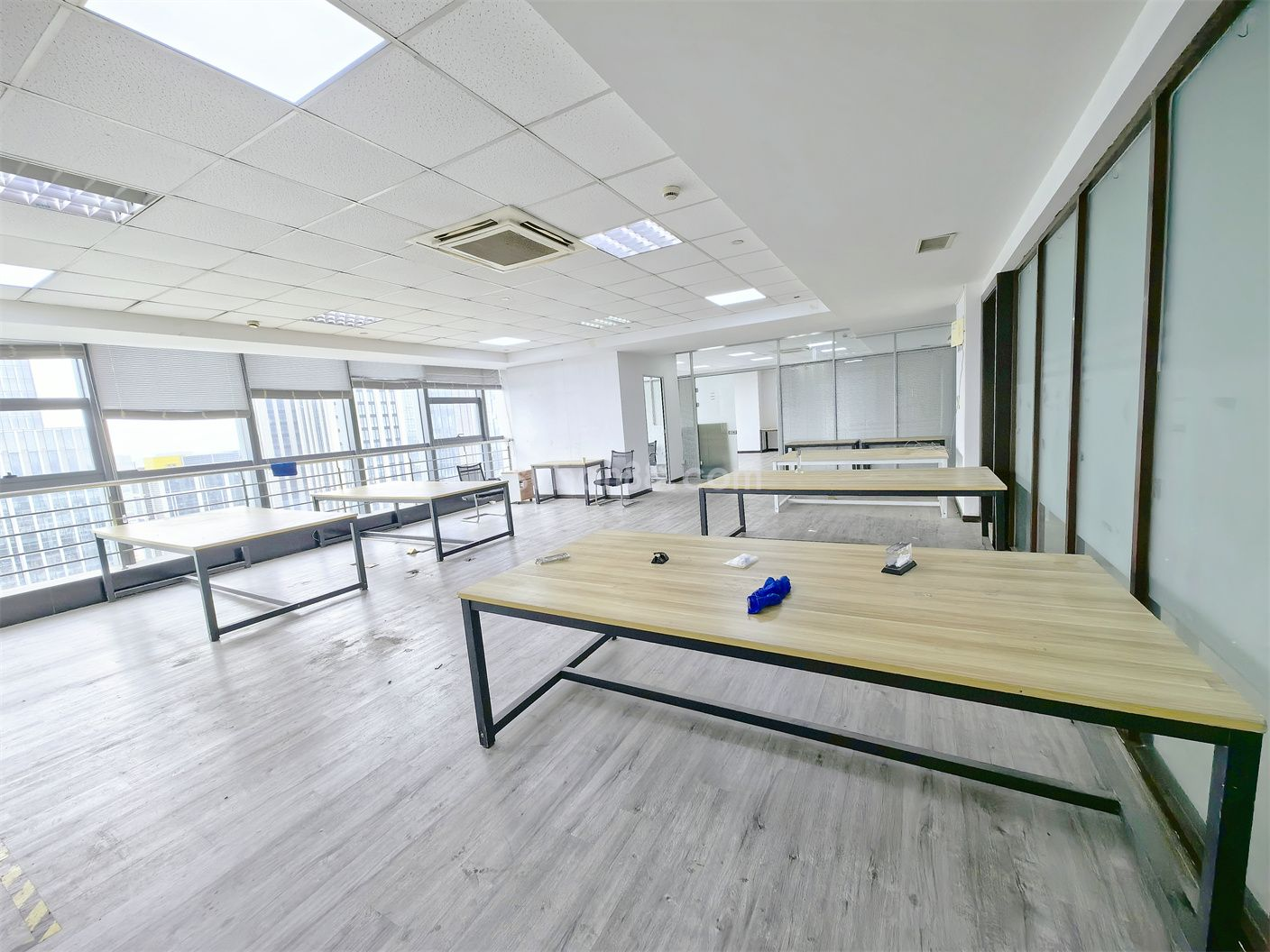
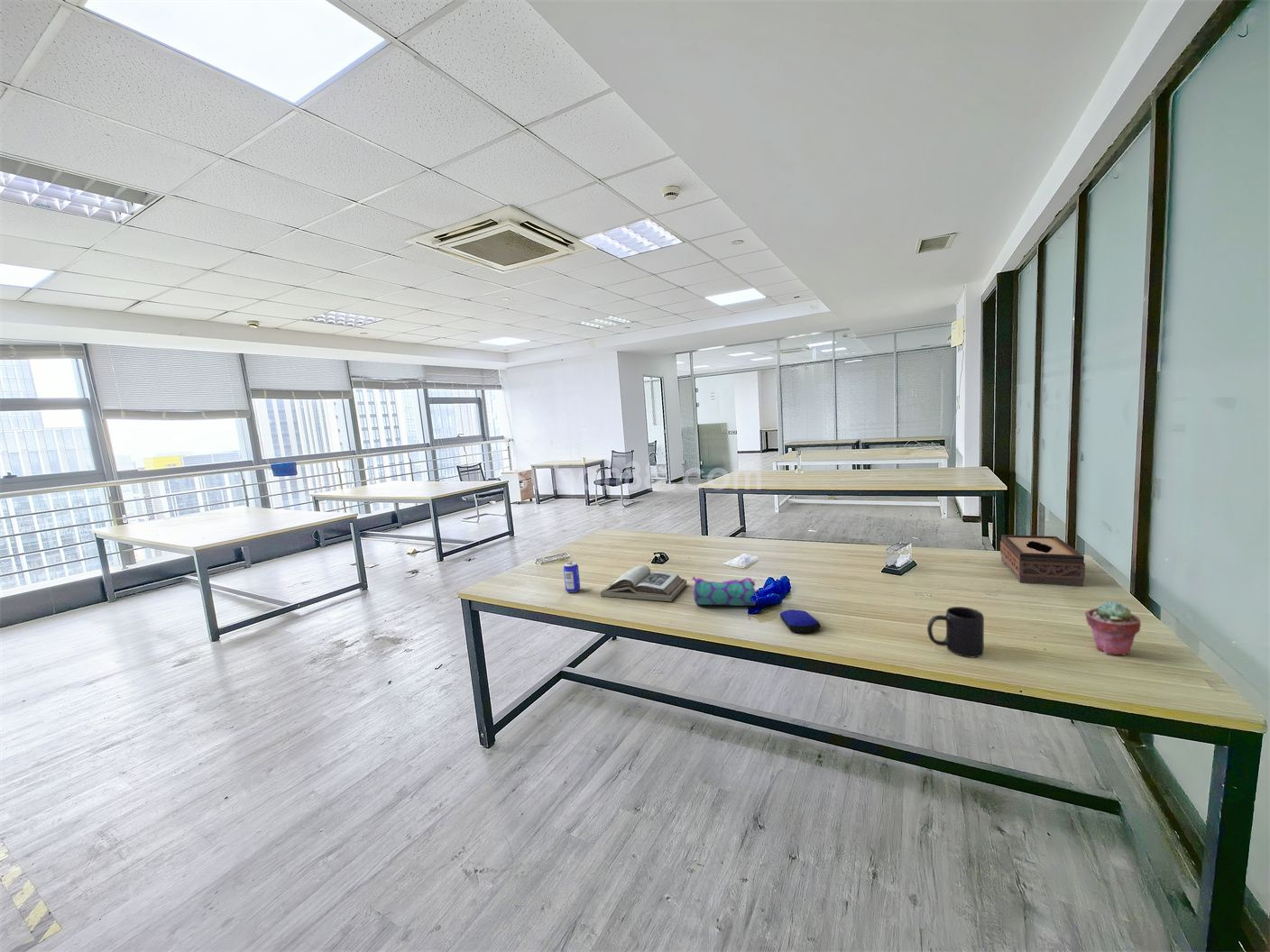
+ computer mouse (798, 618)
+ pencil case (723, 590)
+ mug (954, 631)
+ tissue box (1038, 558)
+ beer can (571, 575)
+ book (643, 581)
+ potted succulent (1112, 626)
